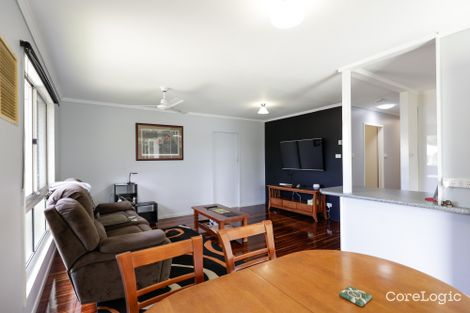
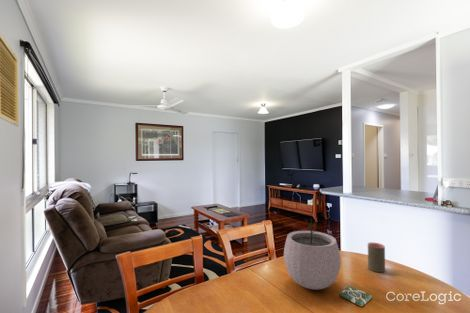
+ plant pot (311, 250)
+ cup (376, 257)
